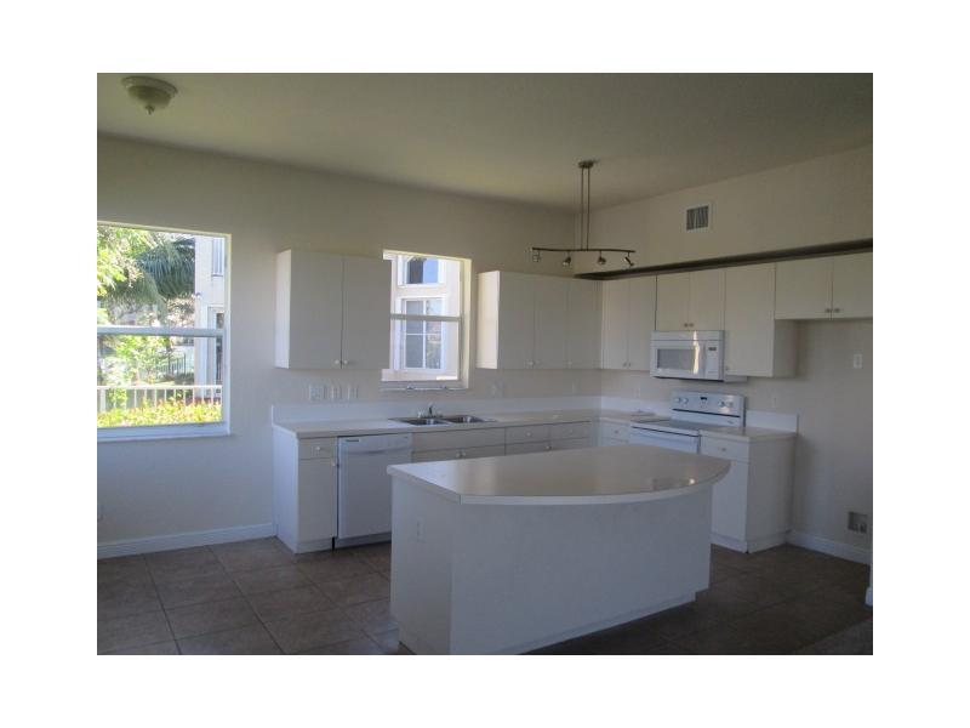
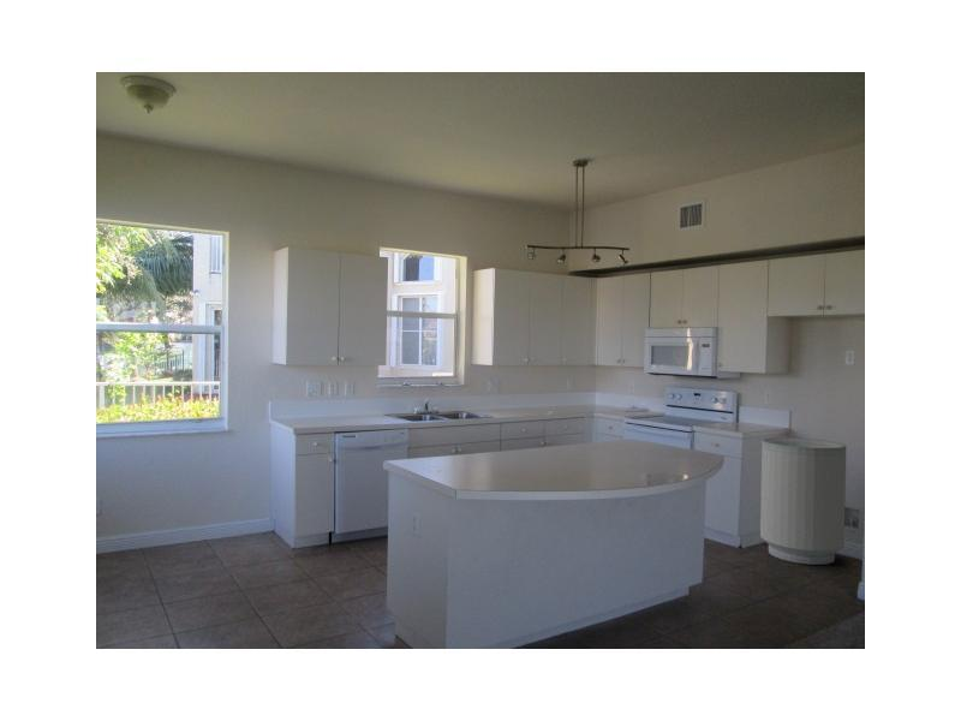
+ trash can (801, 499)
